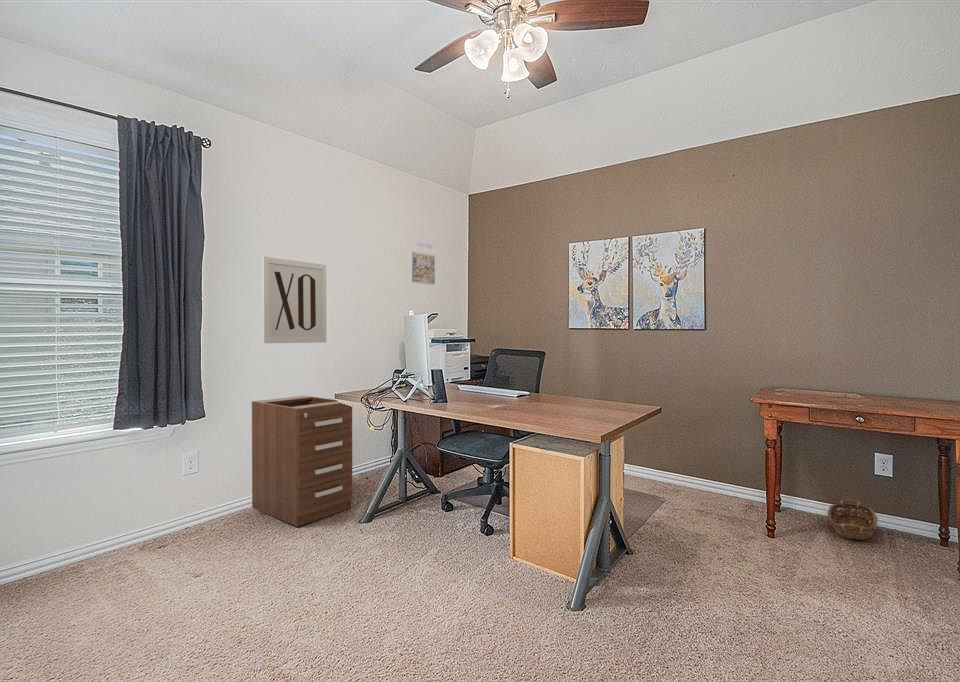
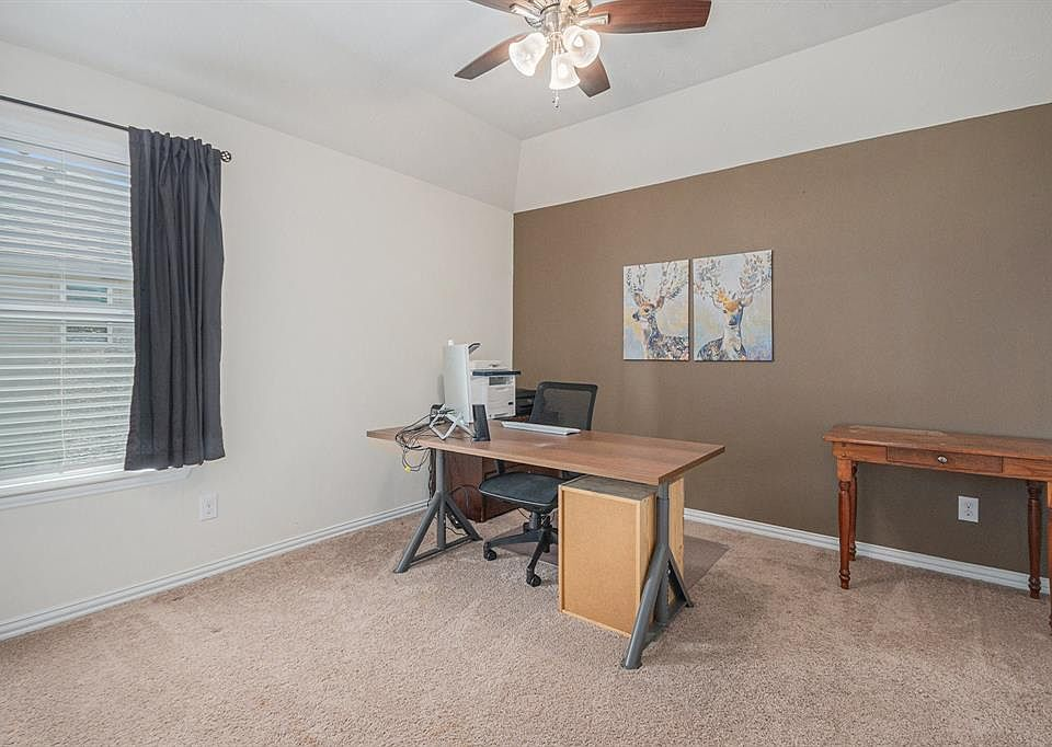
- wall art (296, 301)
- calendar (424, 263)
- filing cabinet (303, 455)
- basket (851, 516)
